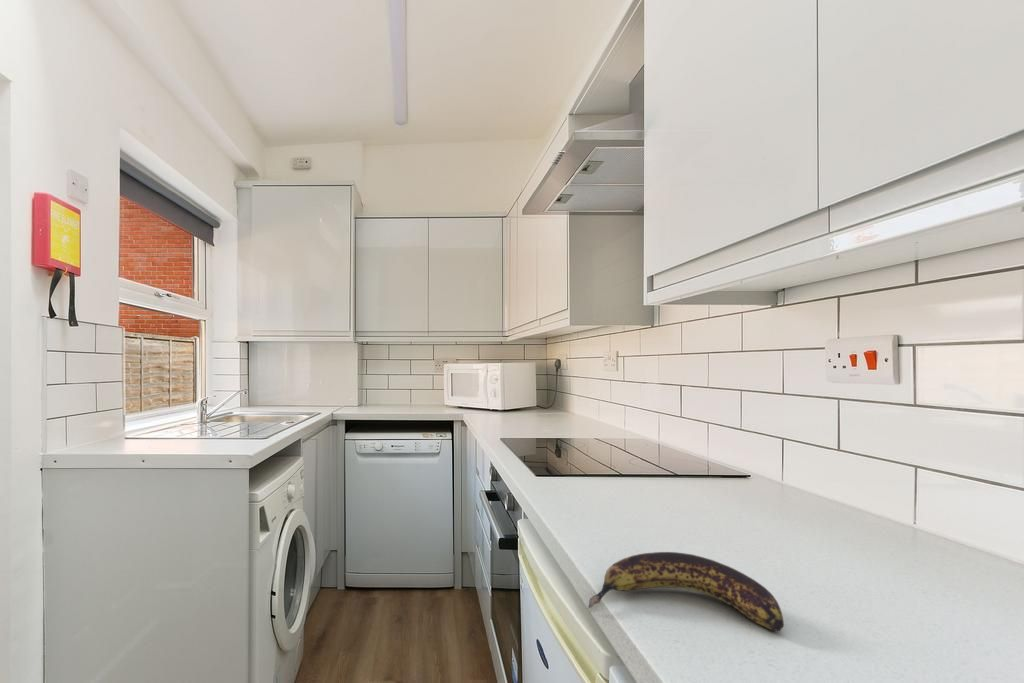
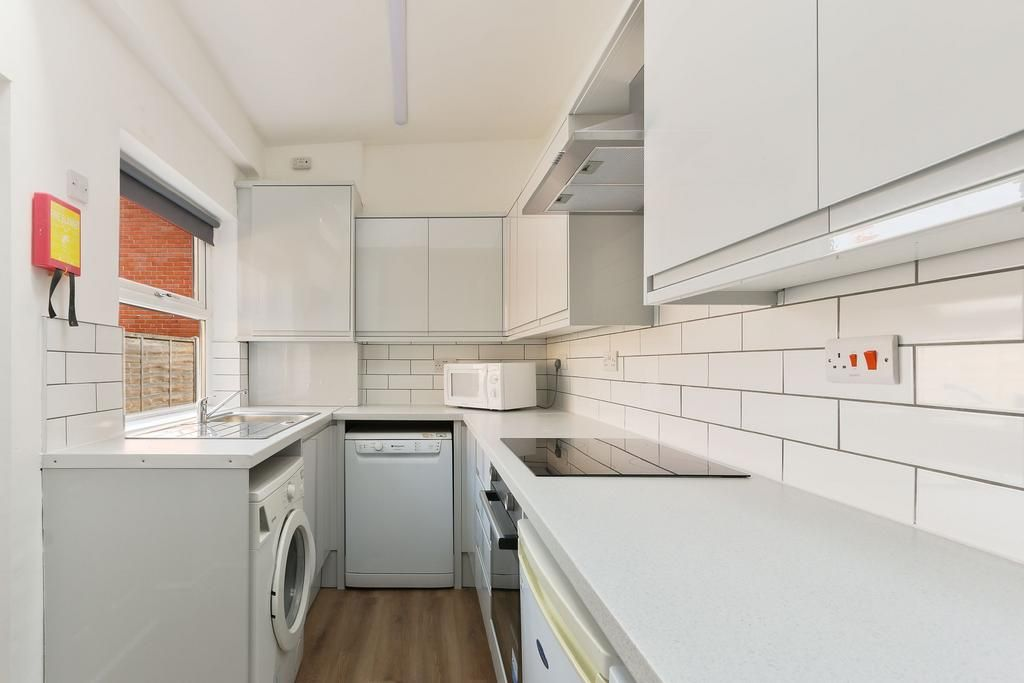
- banana (681, 583)
